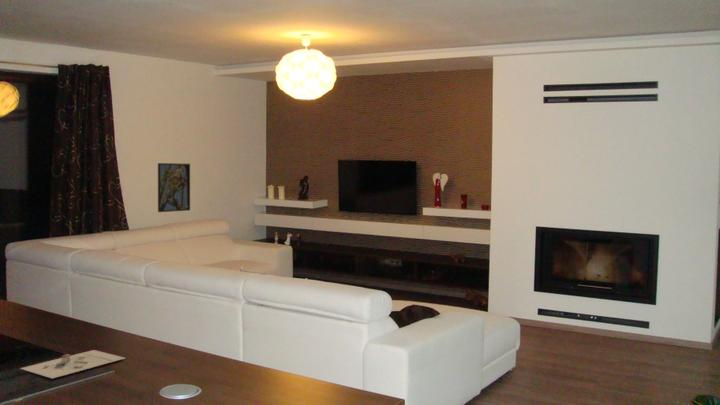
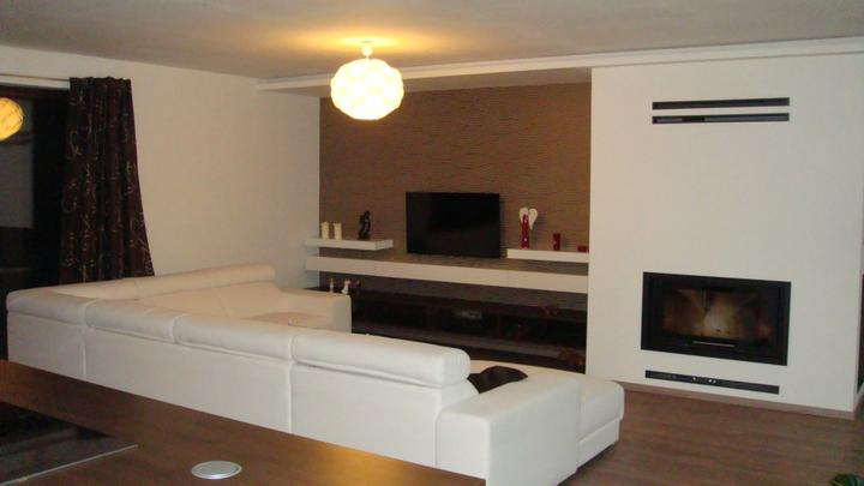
- architectural model (74, 359)
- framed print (174, 187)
